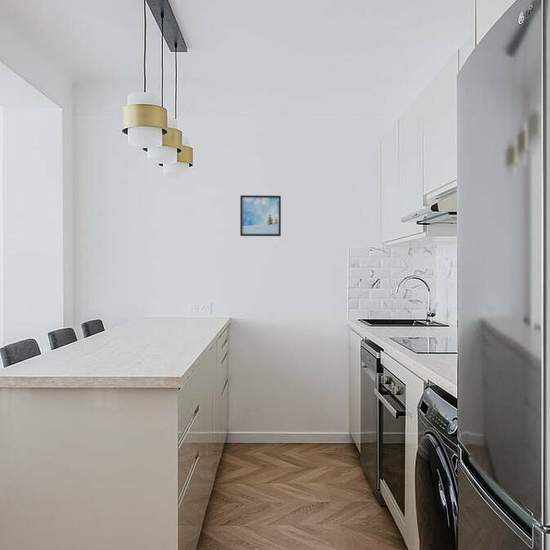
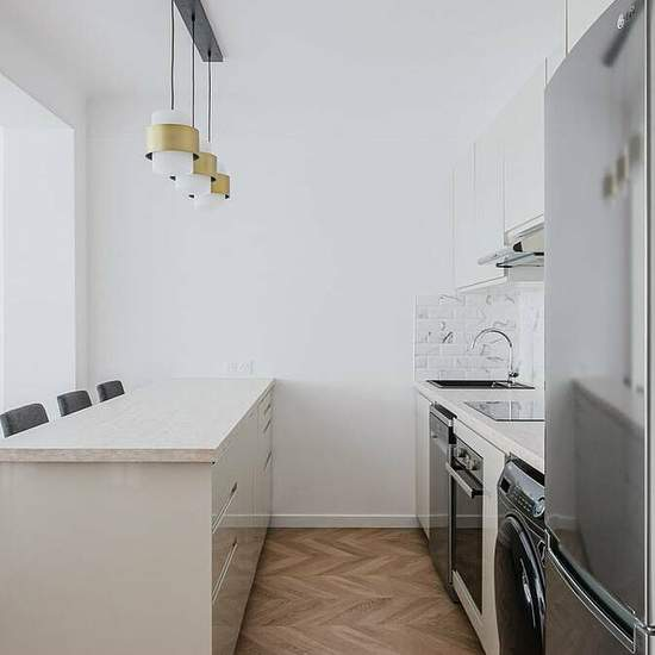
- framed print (260, 215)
